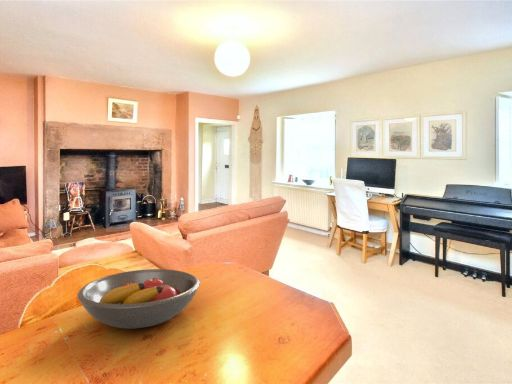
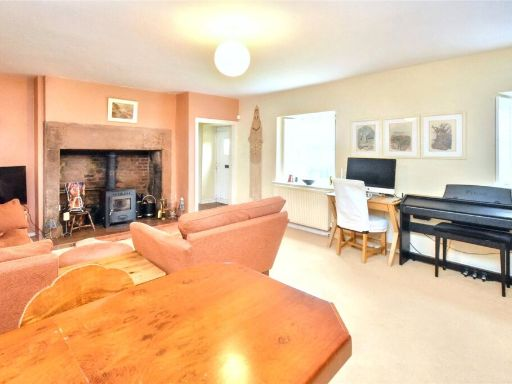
- fruit bowl (142, 296)
